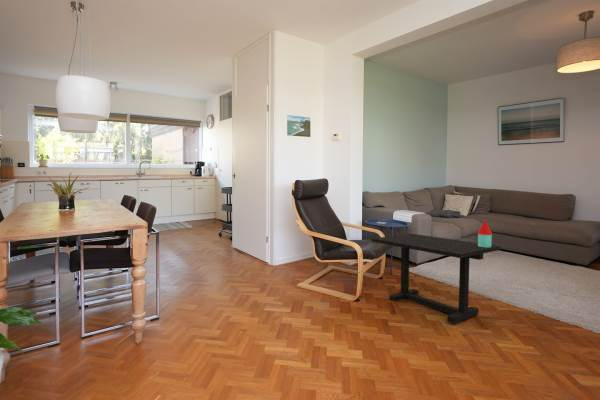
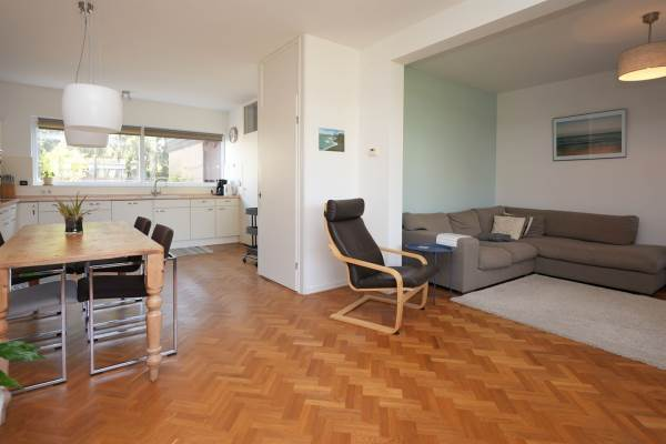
- side table (435, 253)
